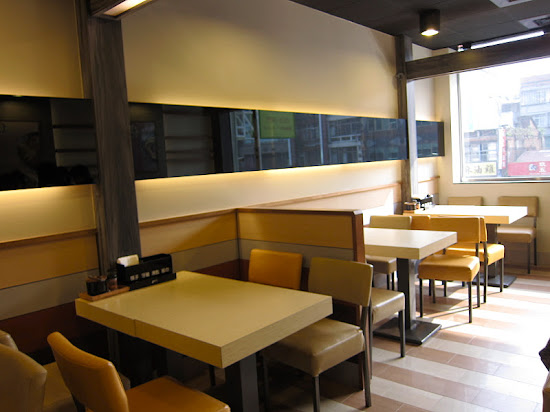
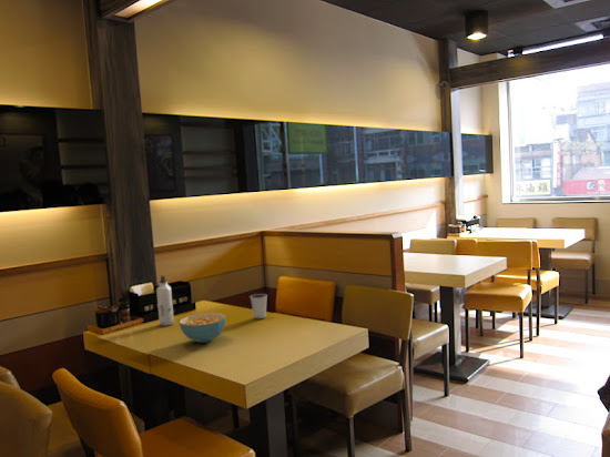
+ dixie cup (258, 306)
+ cereal bowl (203, 329)
+ water bottle (164, 299)
